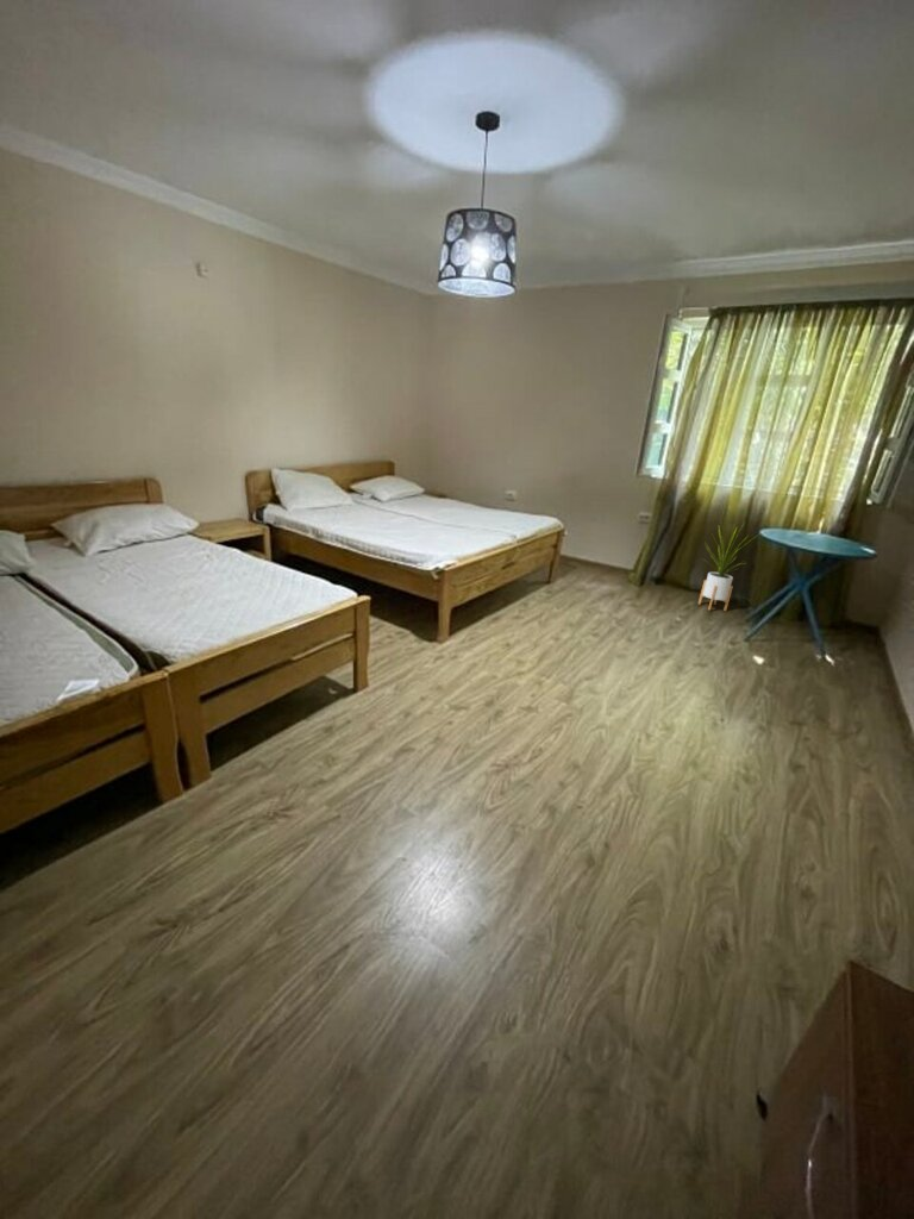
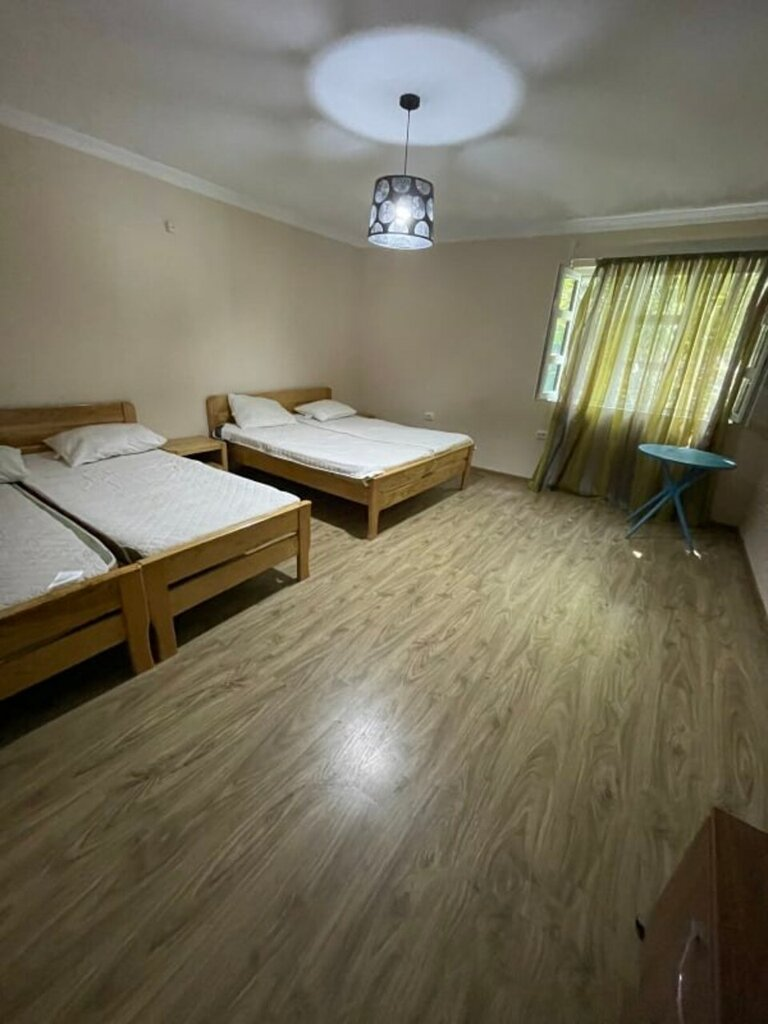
- house plant (724, 564)
